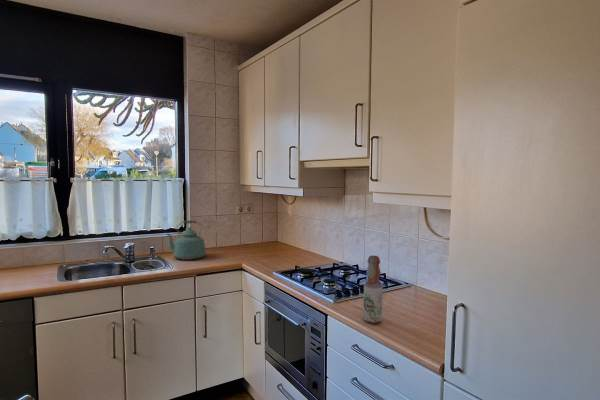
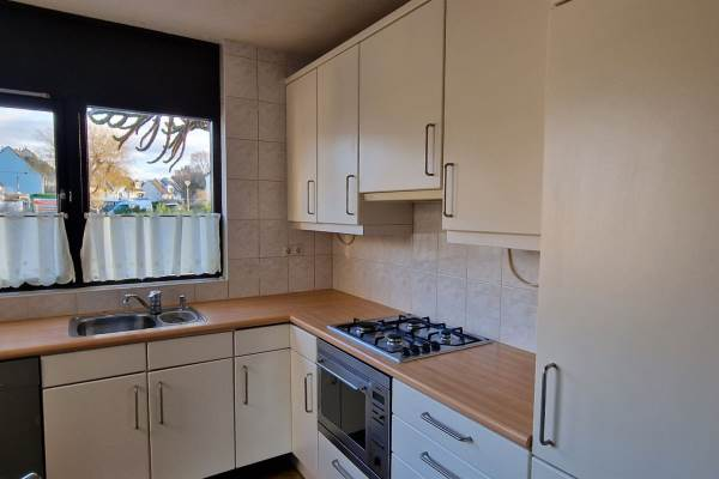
- kettle (186, 238)
- bottle (373, 288)
